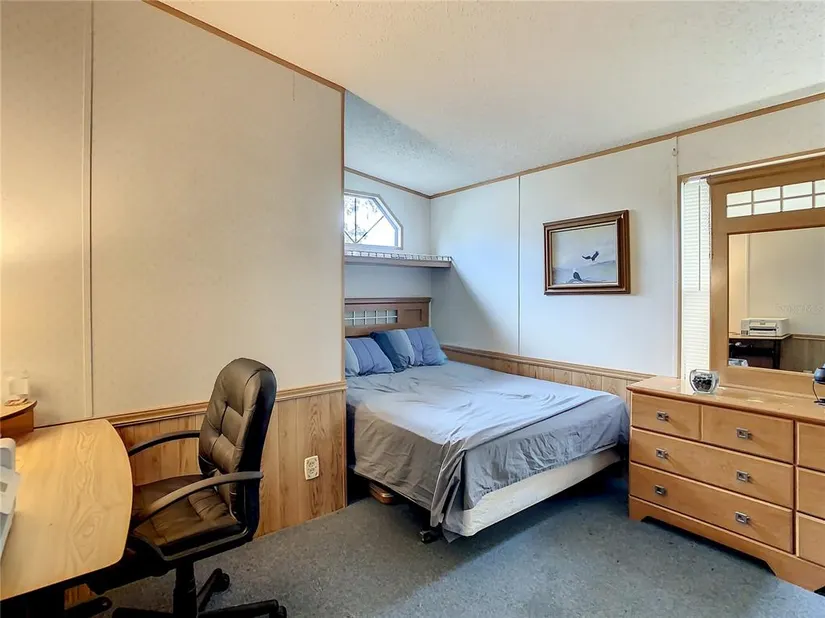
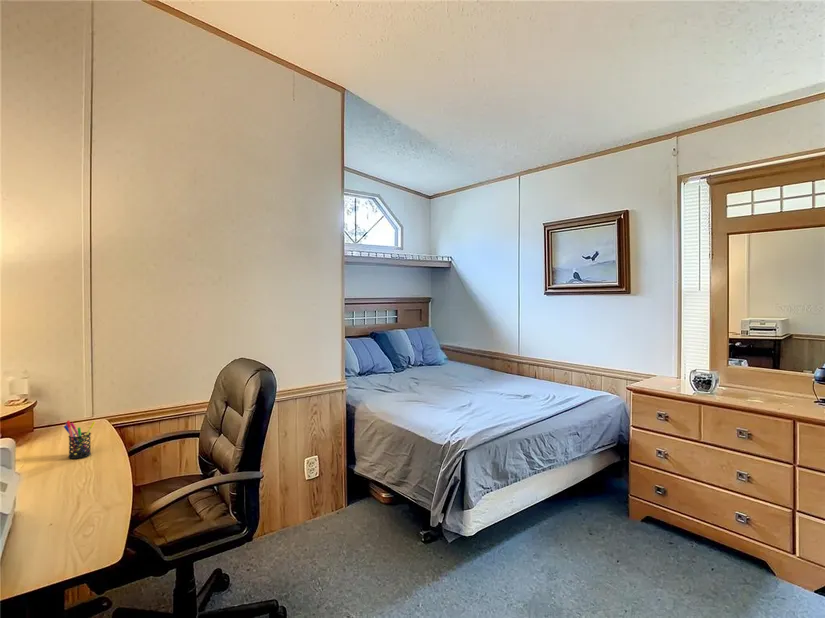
+ pen holder (78, 438)
